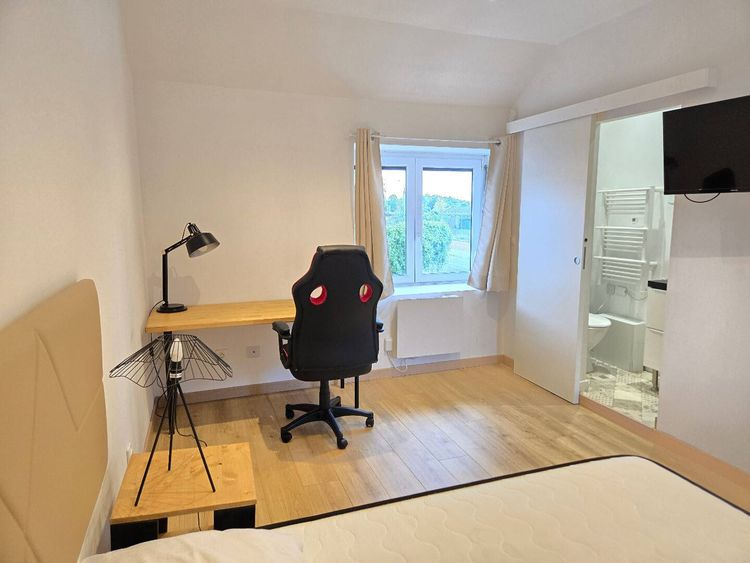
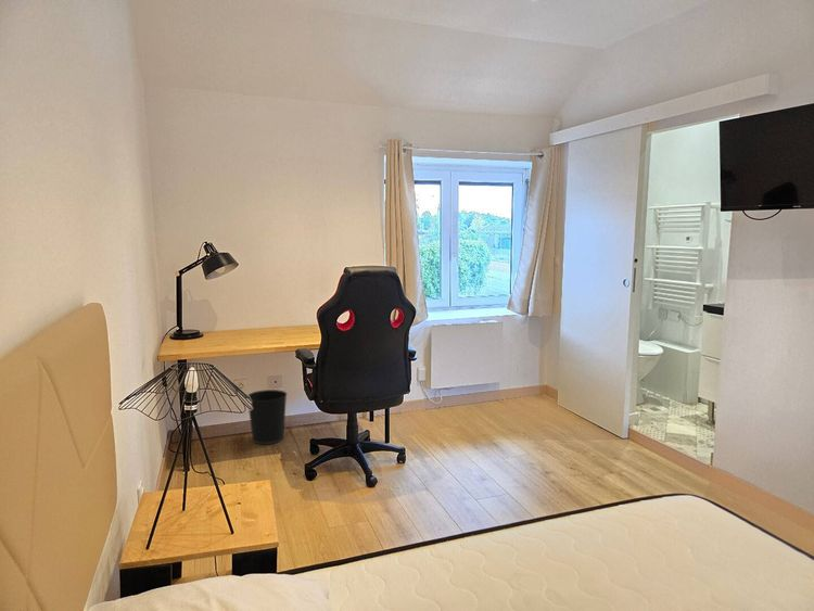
+ wastebasket (267, 417)
